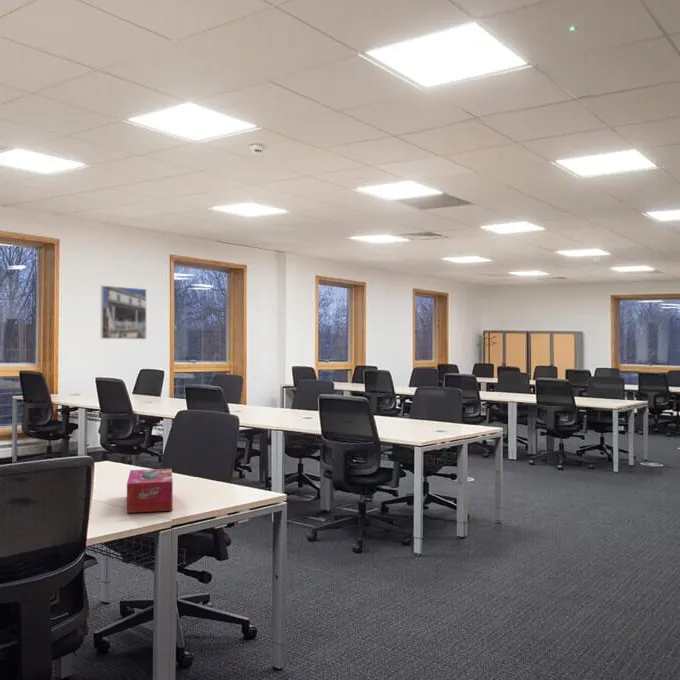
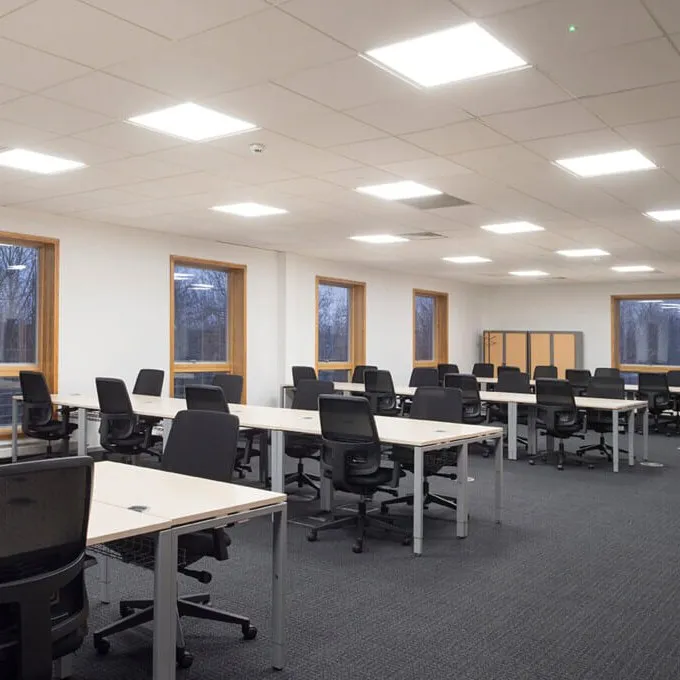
- tissue box (150, 489)
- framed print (124, 313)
